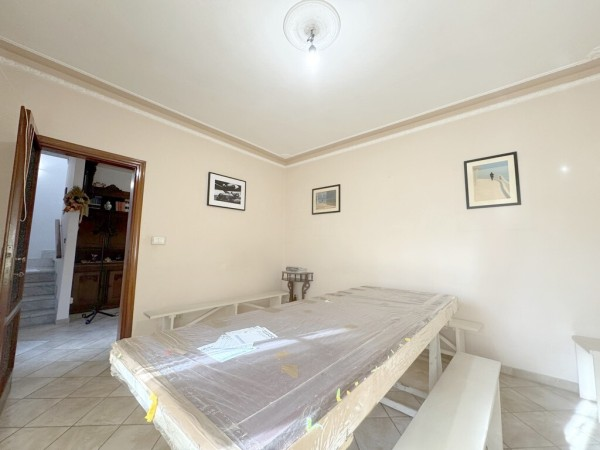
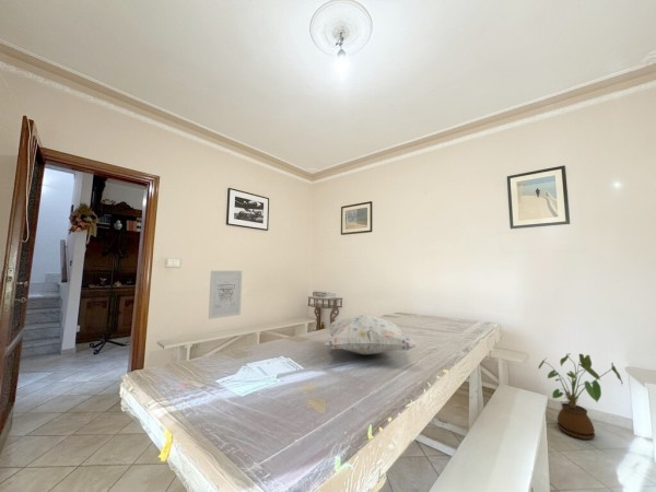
+ wall art (225, 293)
+ house plant (578, 395)
+ decorative pillow (366, 333)
